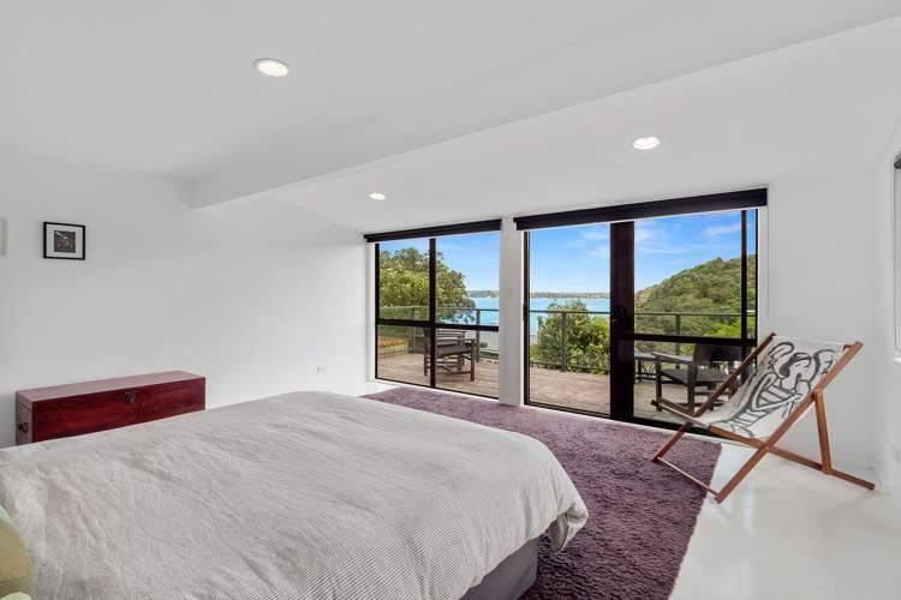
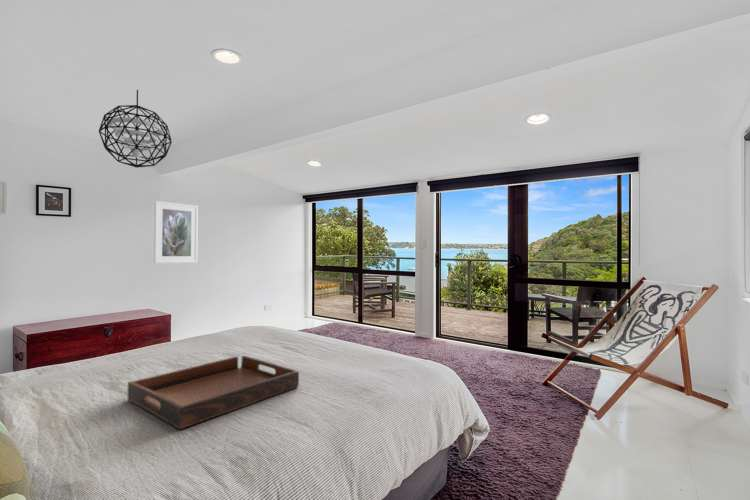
+ pendant light (136, 128)
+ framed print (176, 233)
+ serving tray (217, 384)
